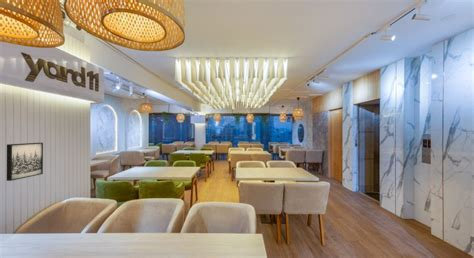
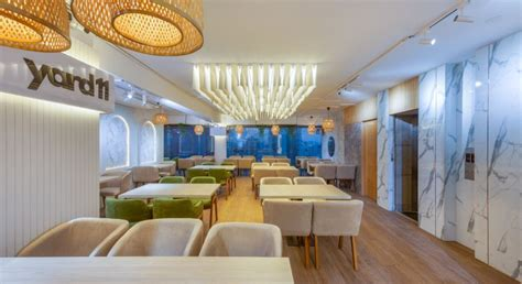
- wall art (26, 160)
